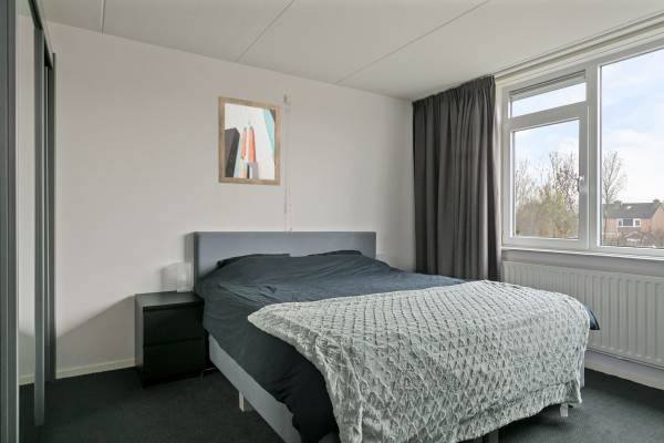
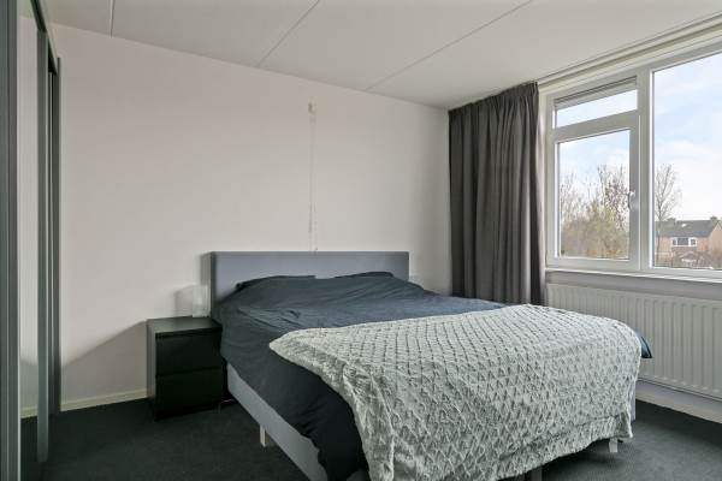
- wall art (250, 142)
